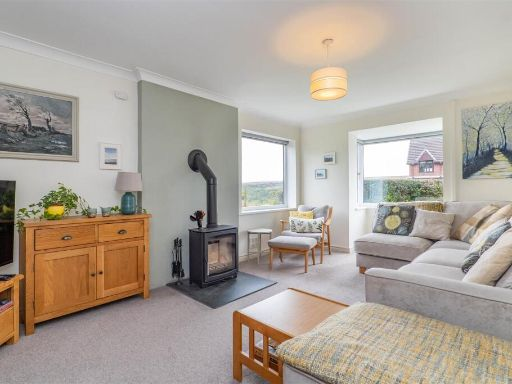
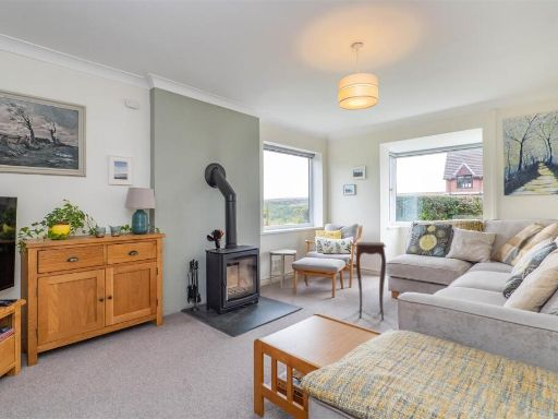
+ side table (379, 278)
